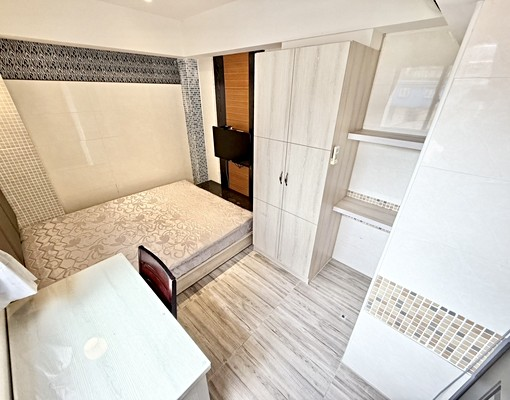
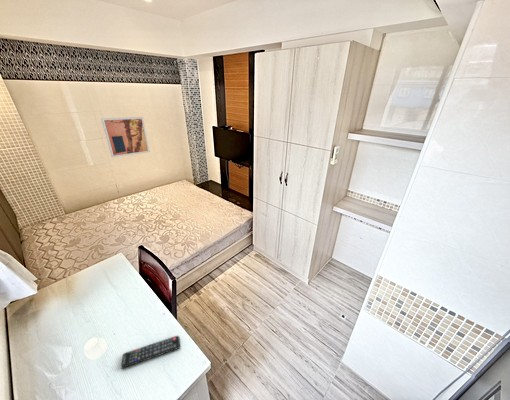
+ remote control (151, 351)
+ wall art (127, 136)
